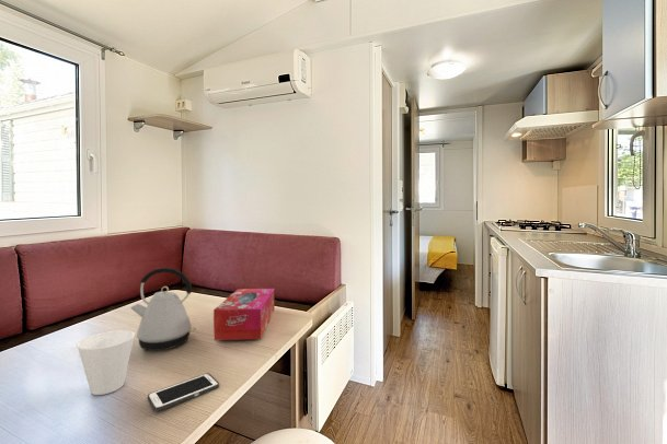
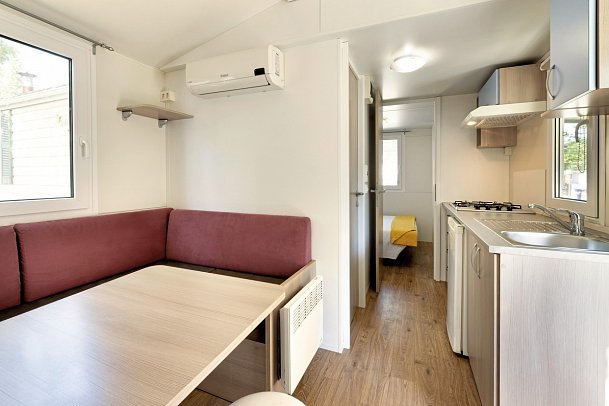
- kettle (163, 305)
- tissue box (248, 311)
- cup (107, 362)
- cell phone (184, 390)
